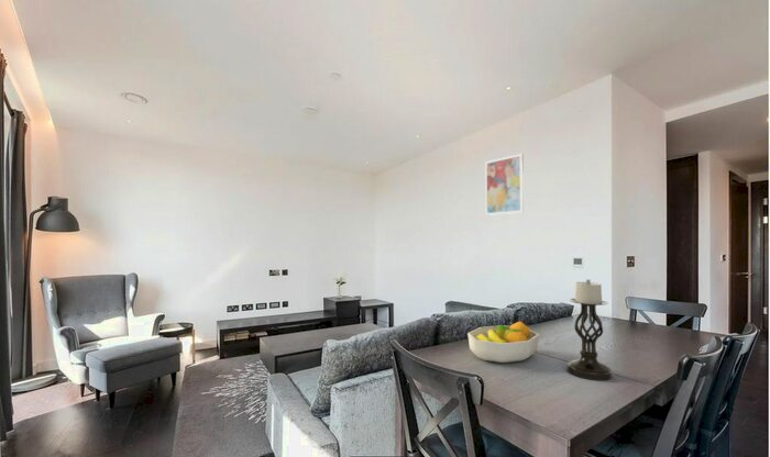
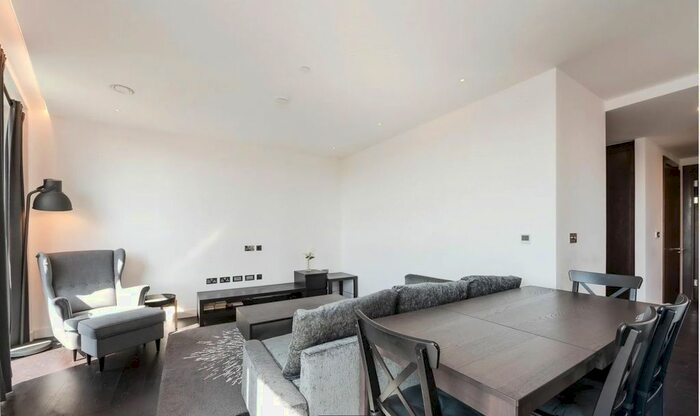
- fruit bowl (503, 339)
- candle holder (590, 326)
- wall art (503, 186)
